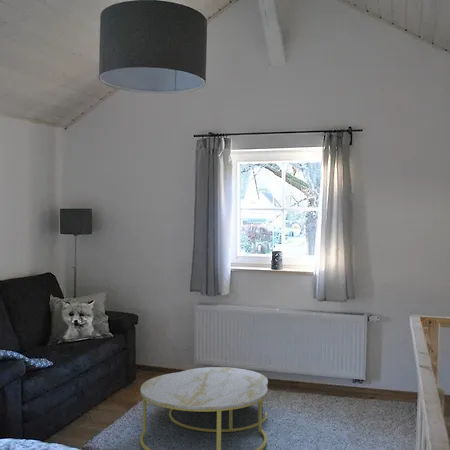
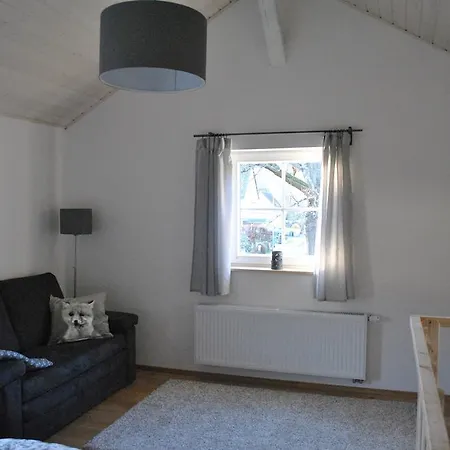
- coffee table (211, 402)
